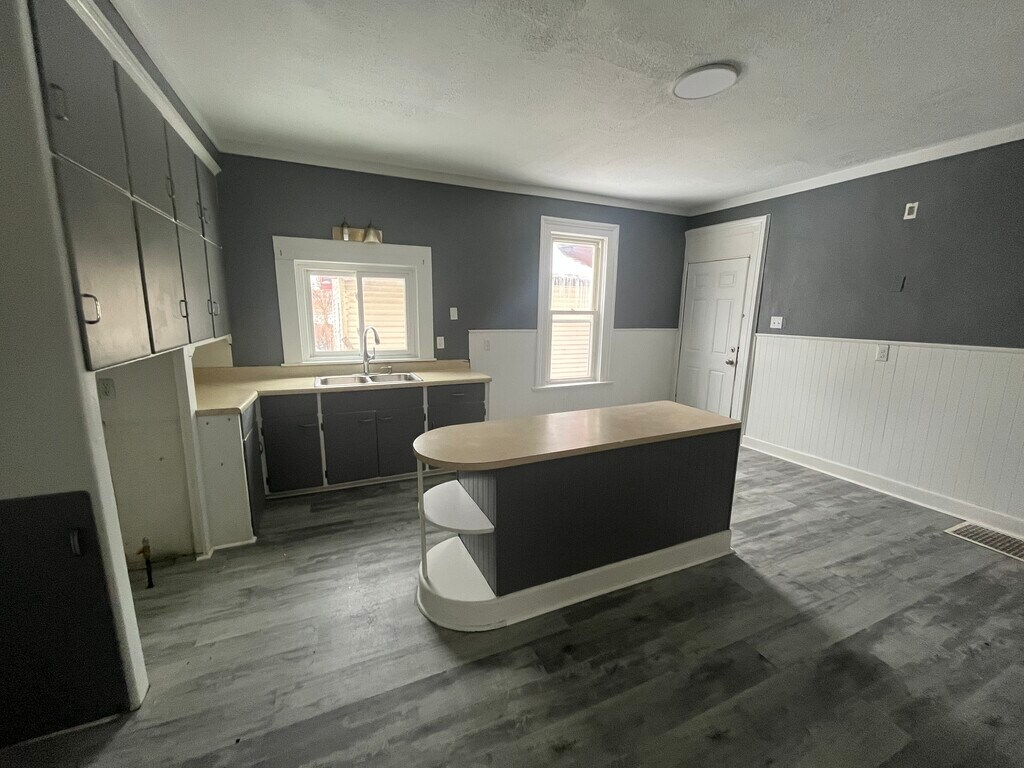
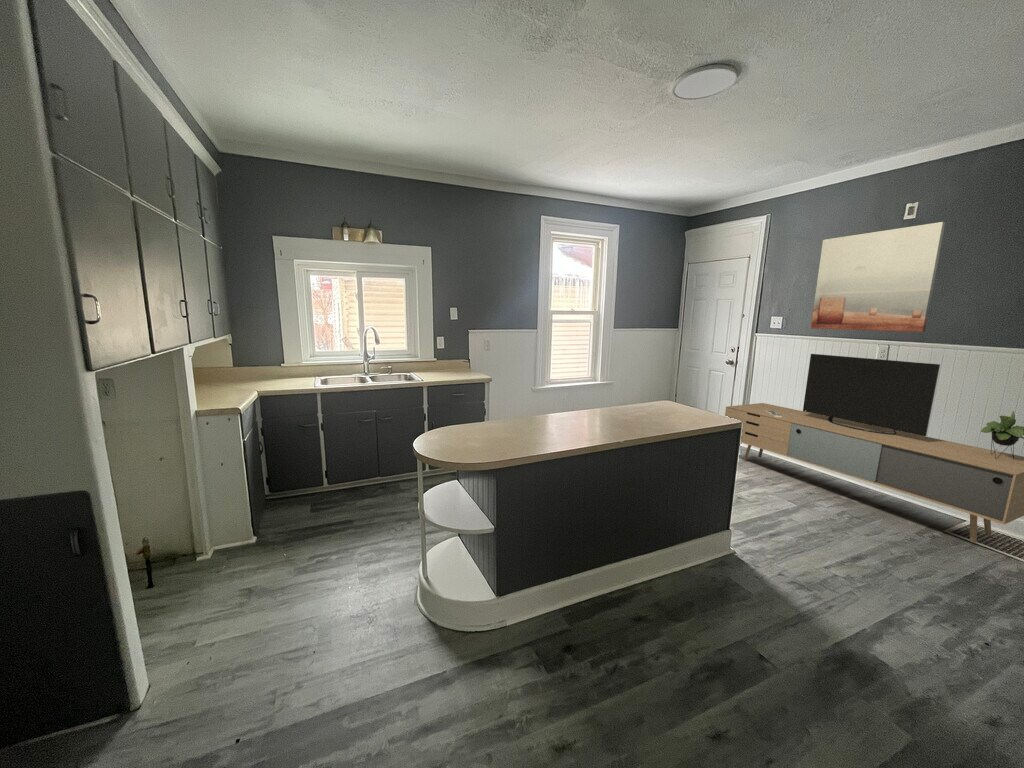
+ wall art (869, 281)
+ media console (853, 426)
